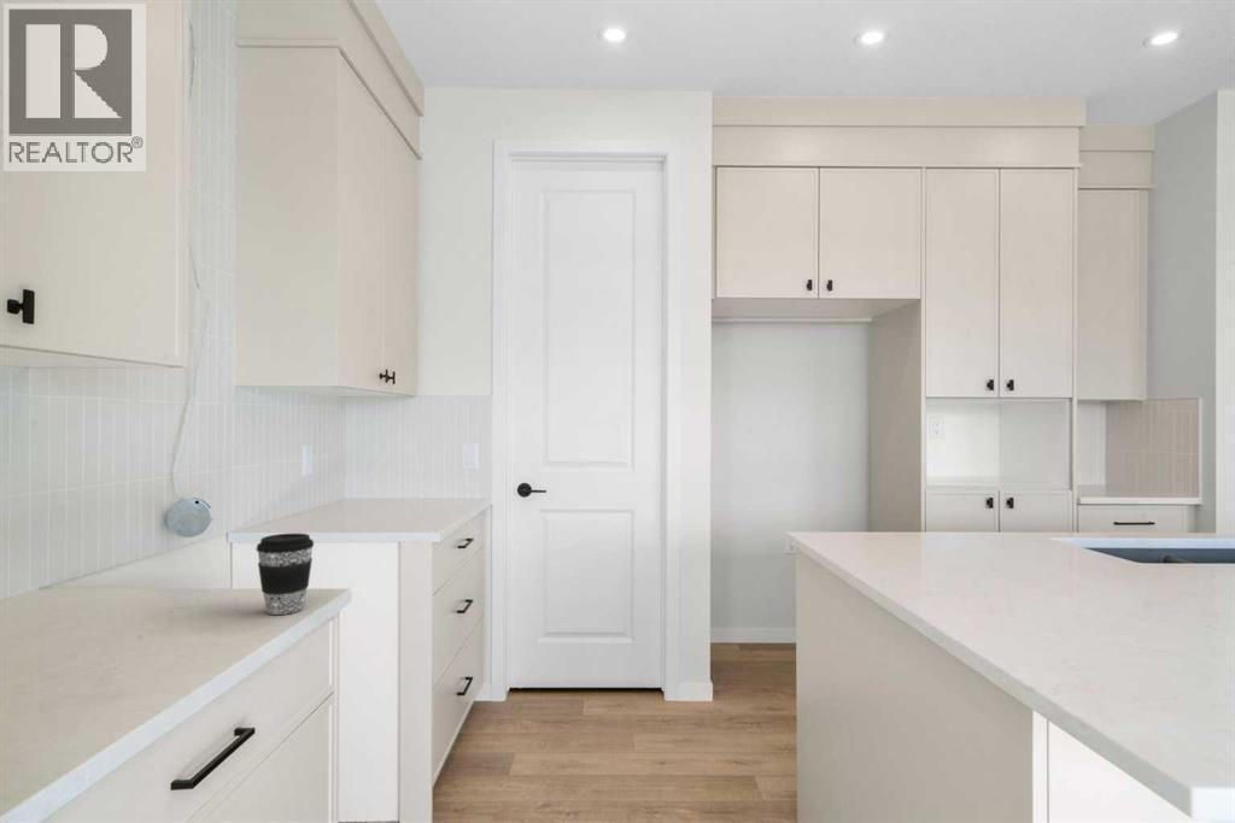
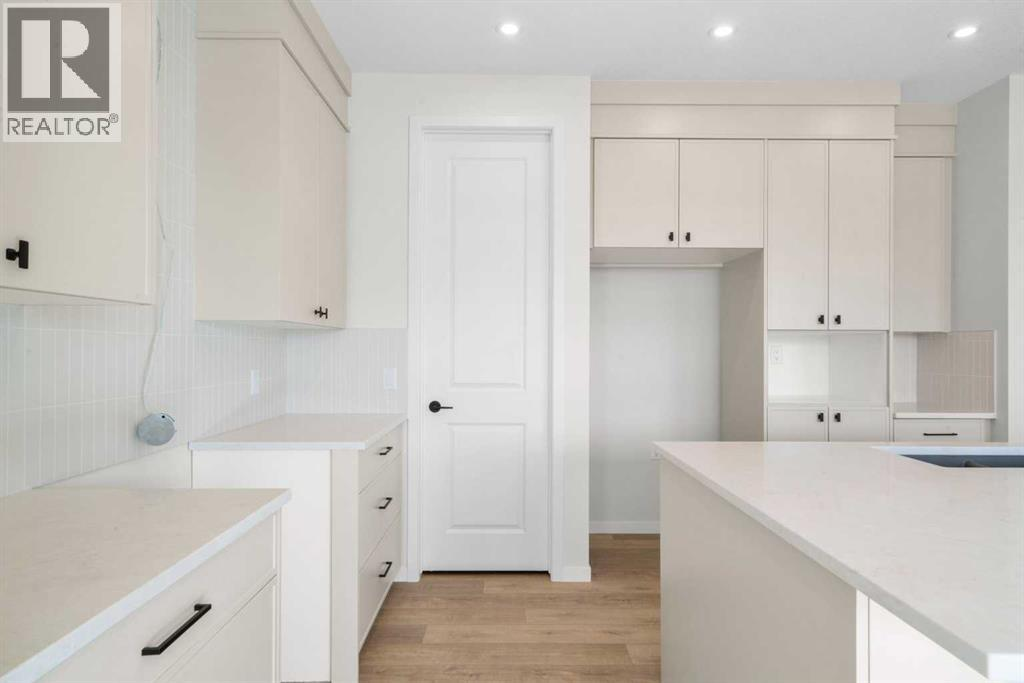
- coffee cup (285, 572)
